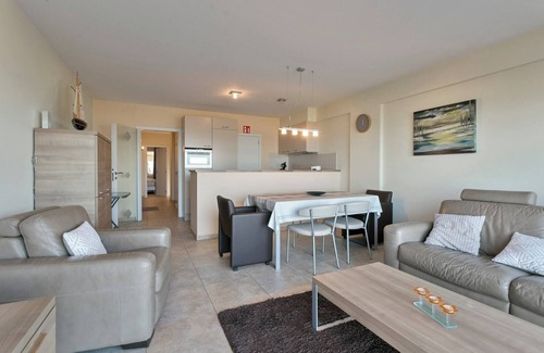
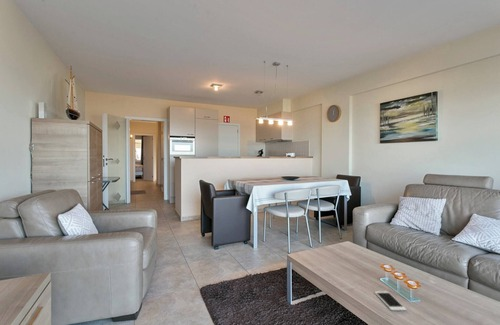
+ cell phone (389, 300)
